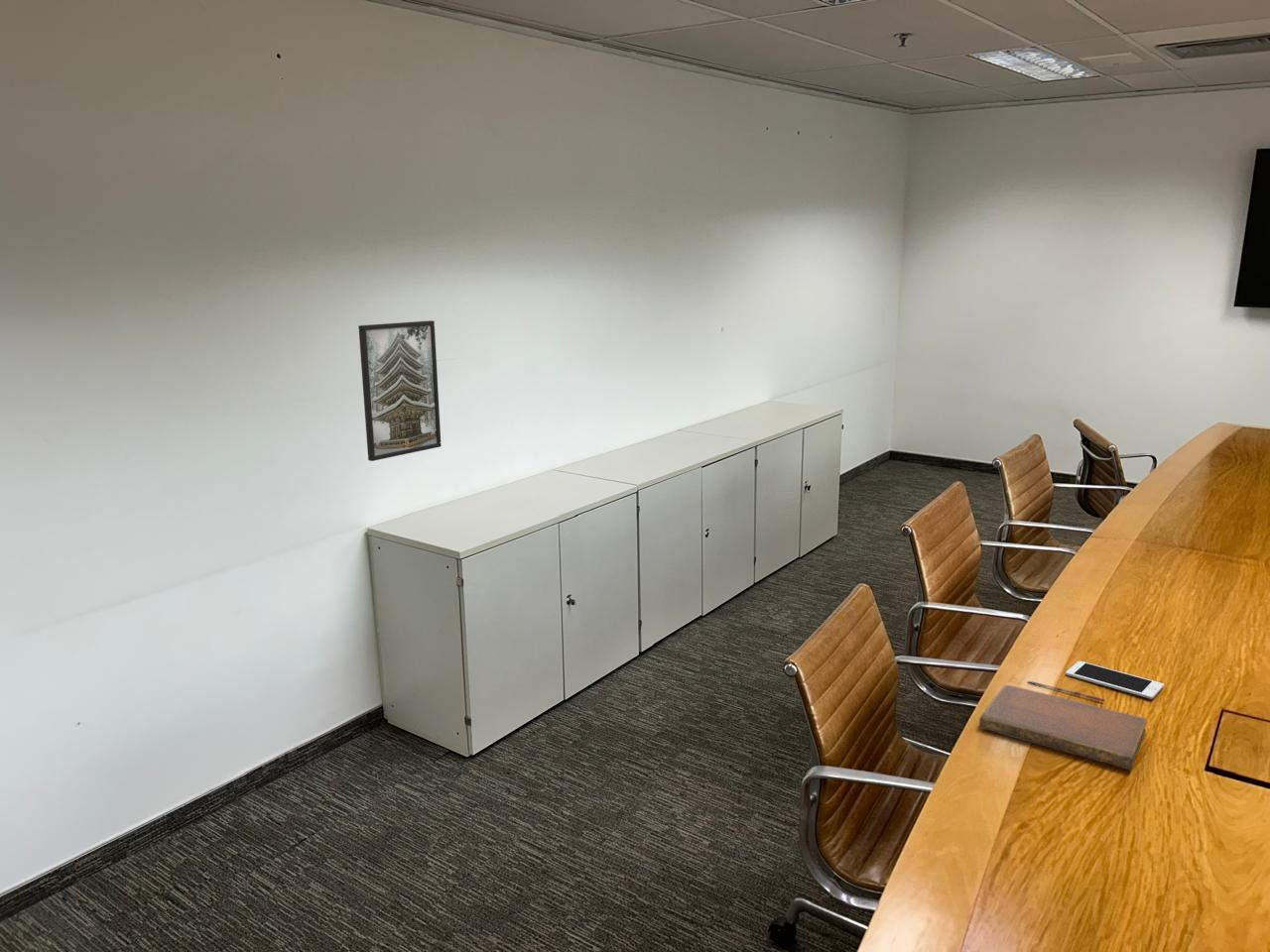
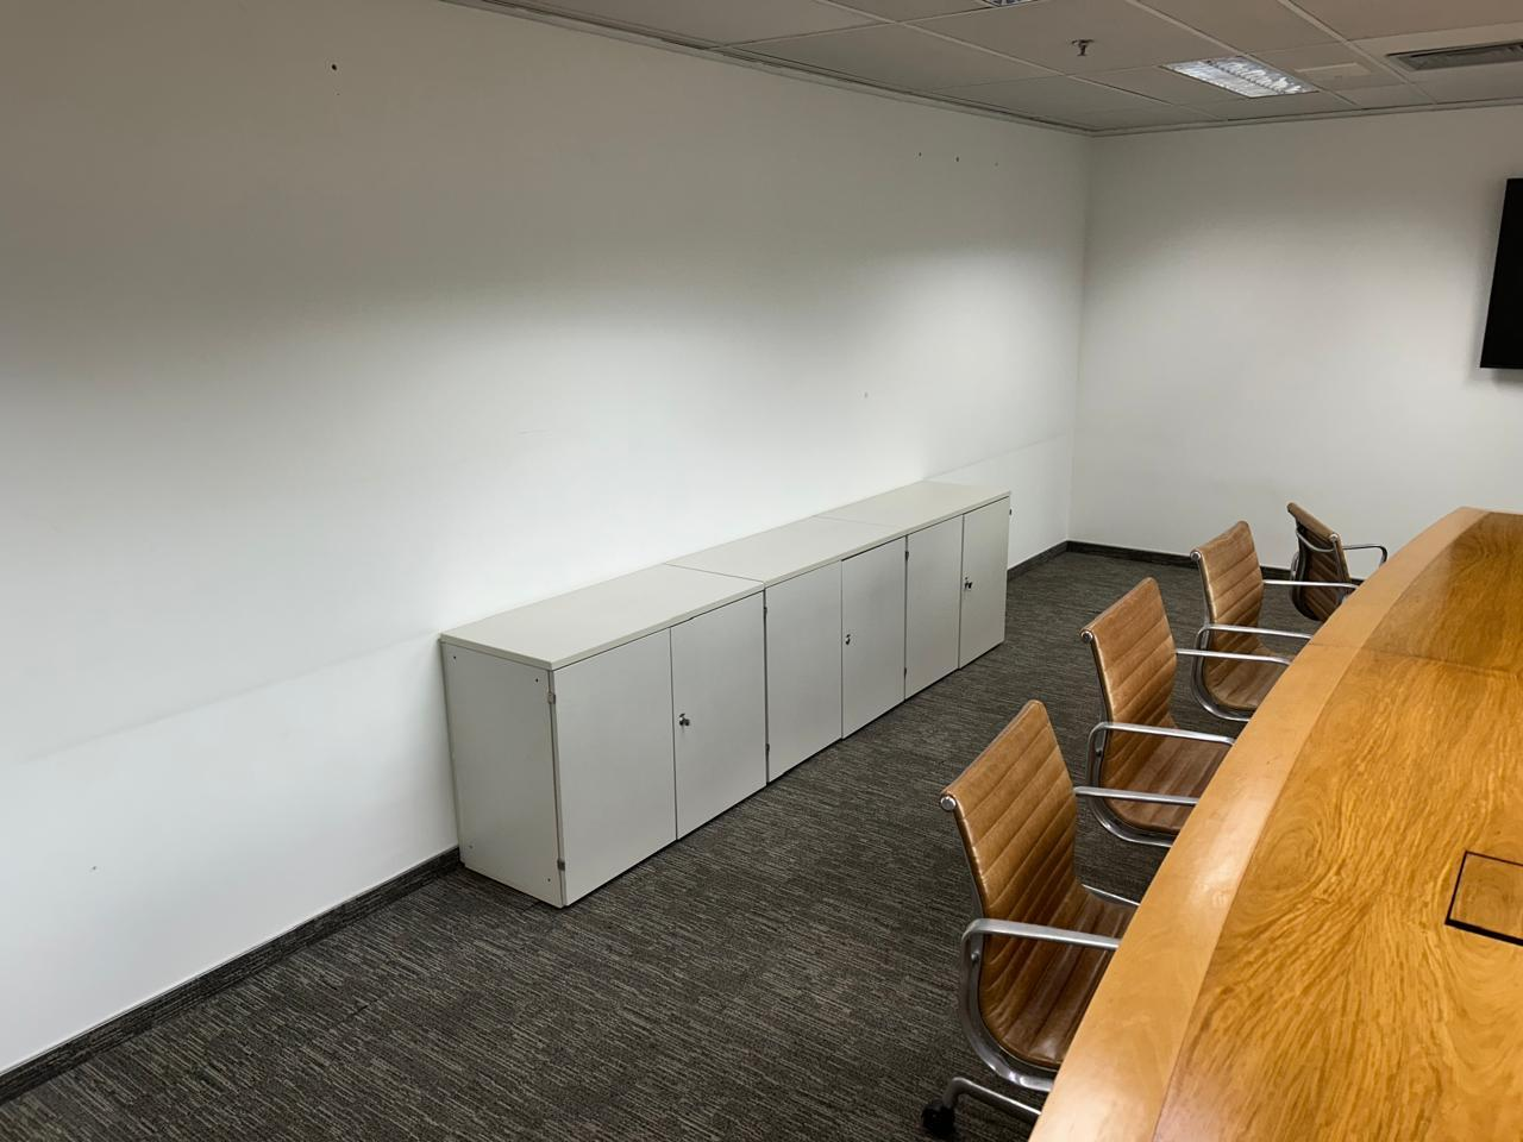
- notebook (1063, 724)
- pen (1065, 690)
- cell phone (1113, 679)
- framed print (402, 389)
